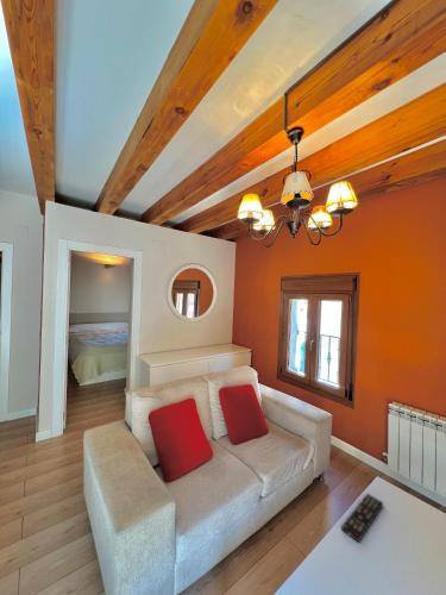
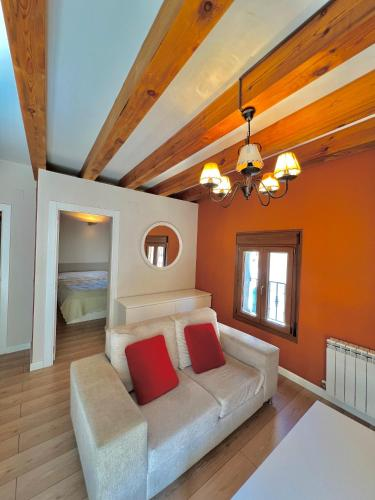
- remote control (363, 514)
